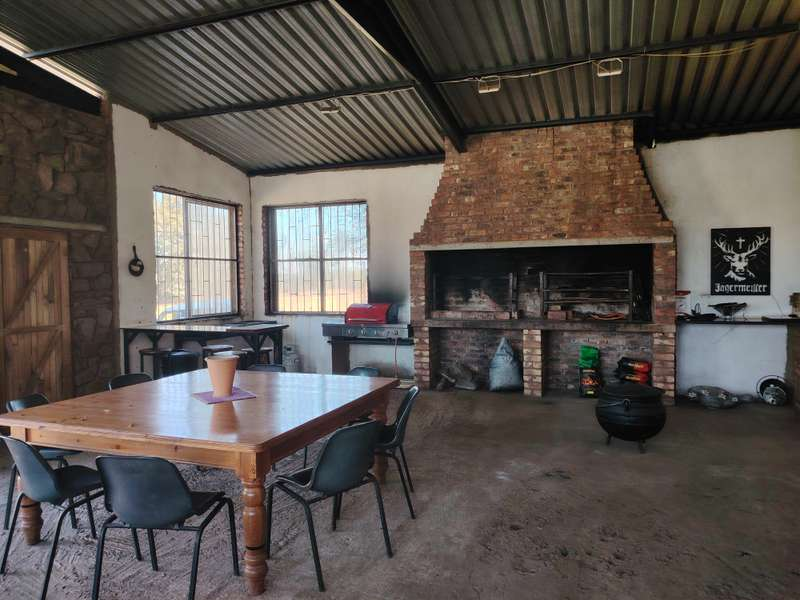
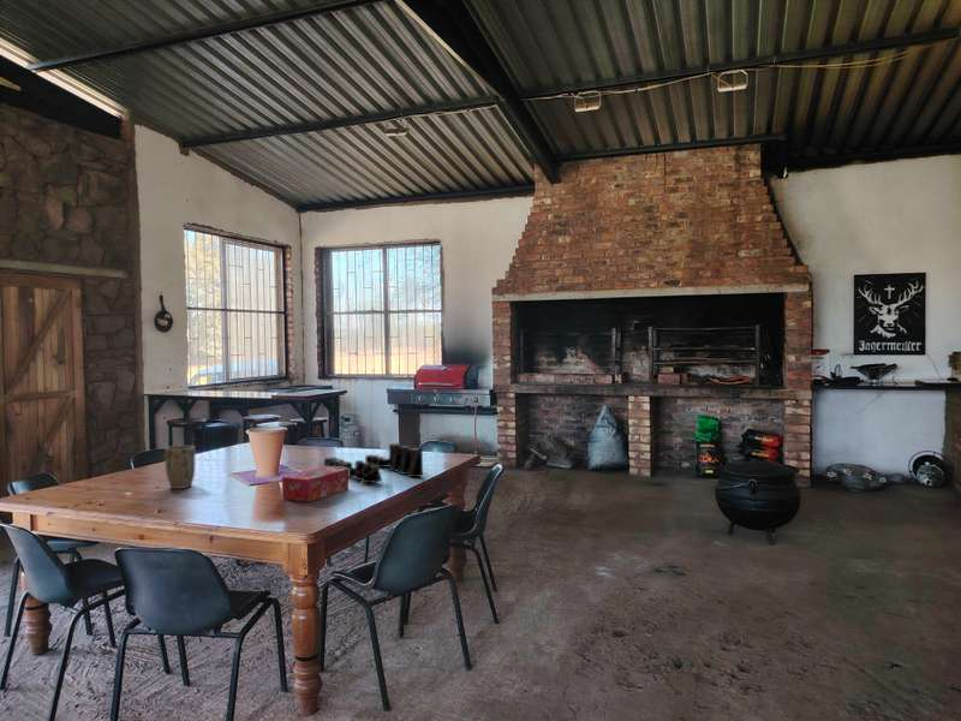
+ tissue box (316, 483)
+ speaker (371, 459)
+ plant pot (180, 466)
